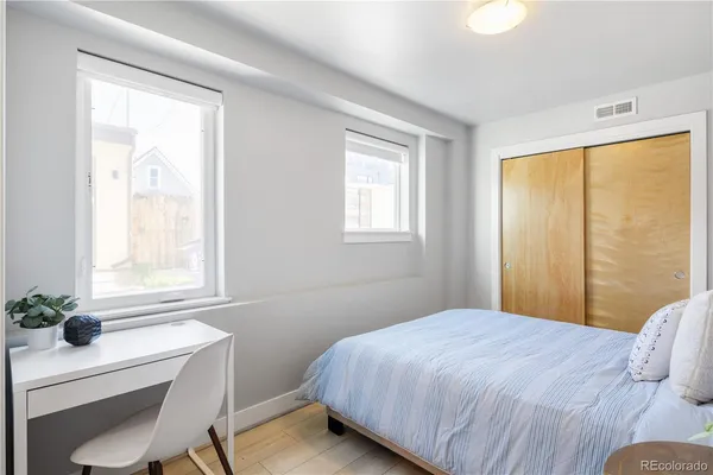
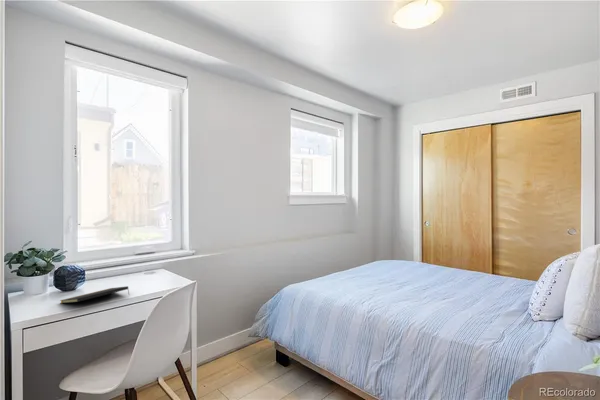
+ notepad (95, 294)
